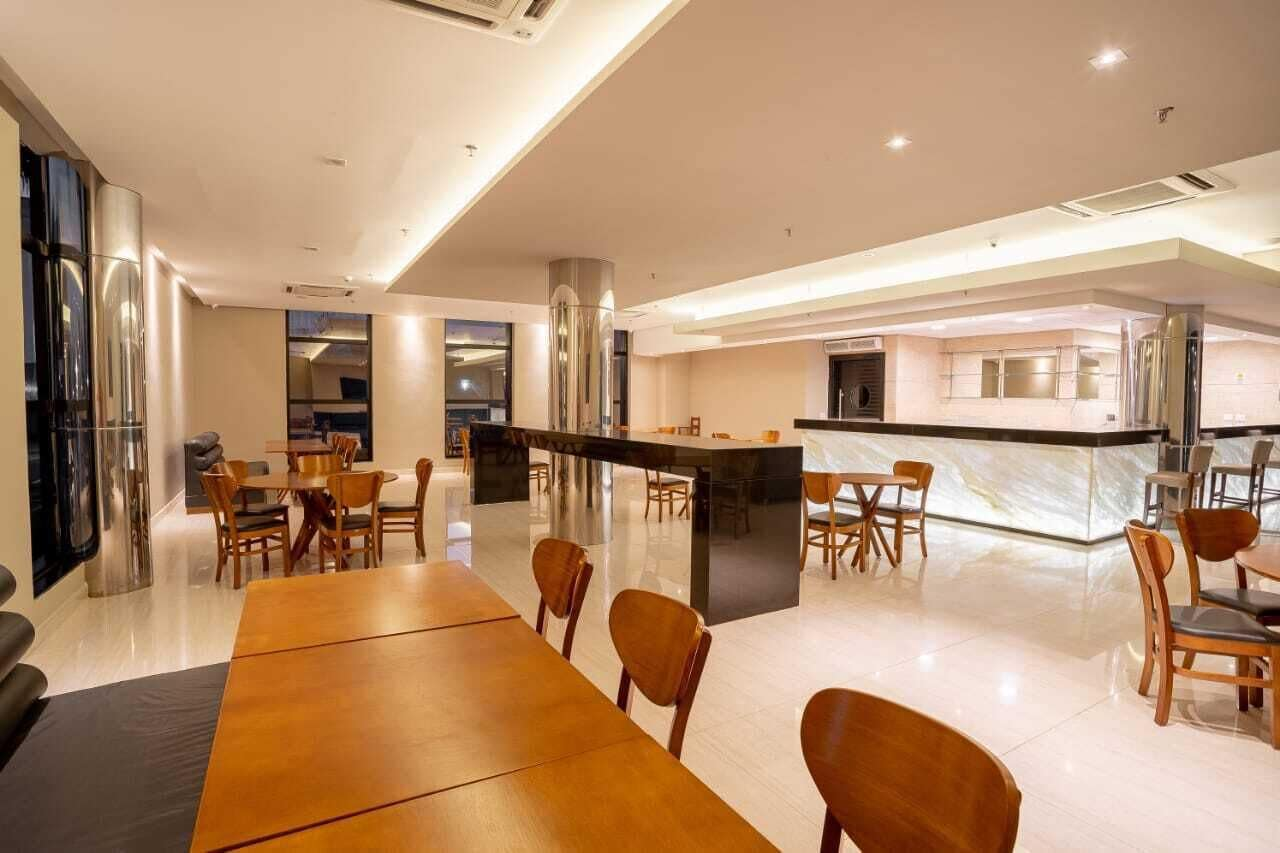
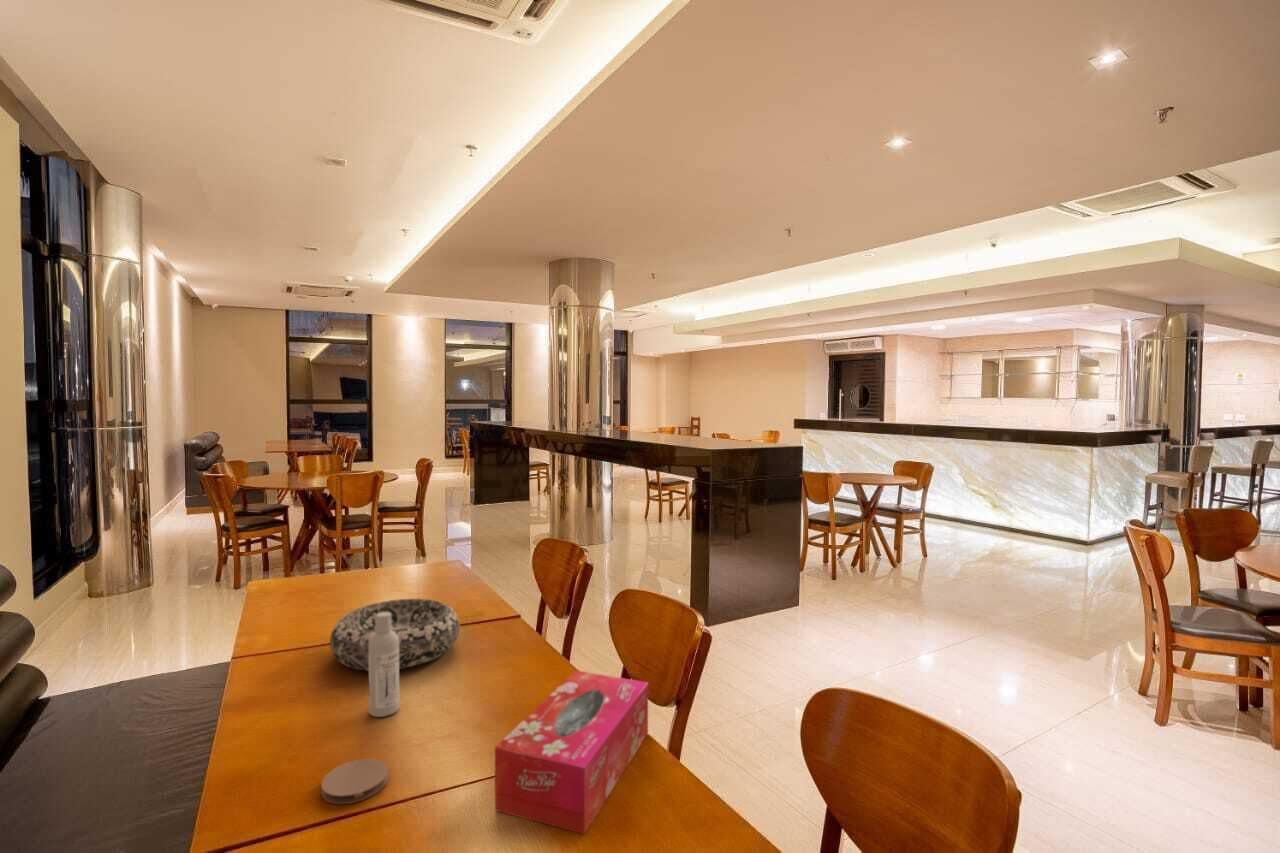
+ tissue box (579, 739)
+ decorative bowl (397, 632)
+ bottle (383, 662)
+ coaster (355, 780)
